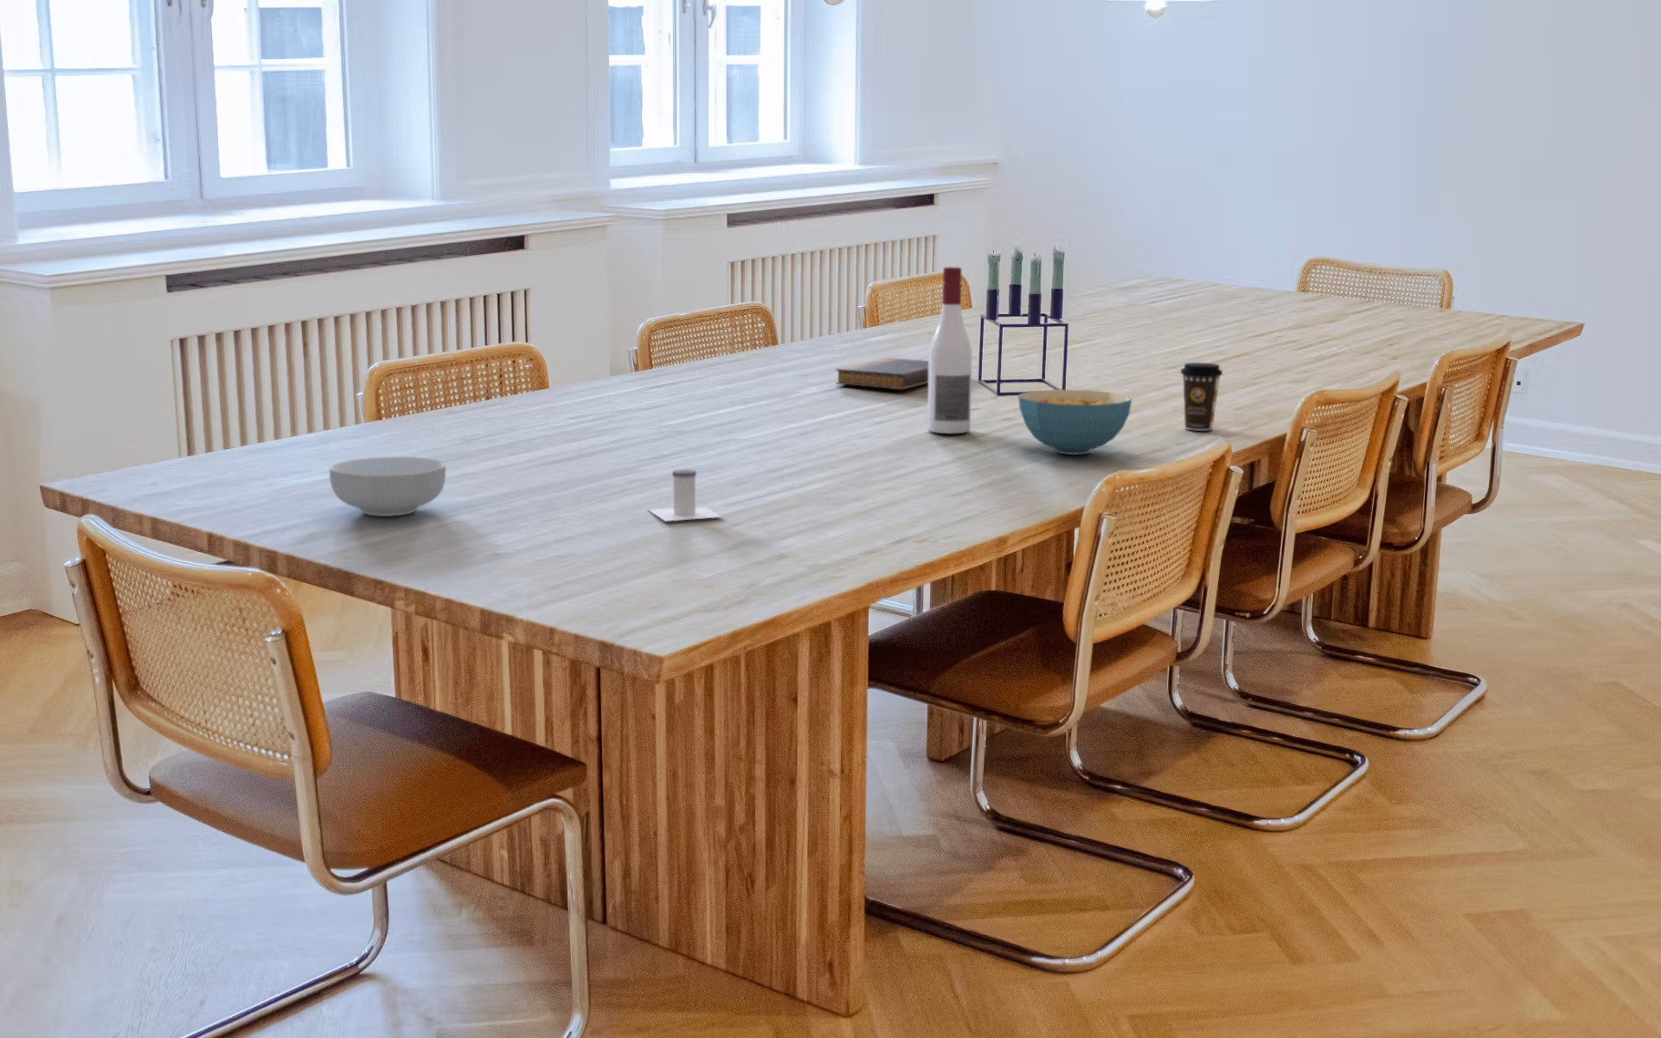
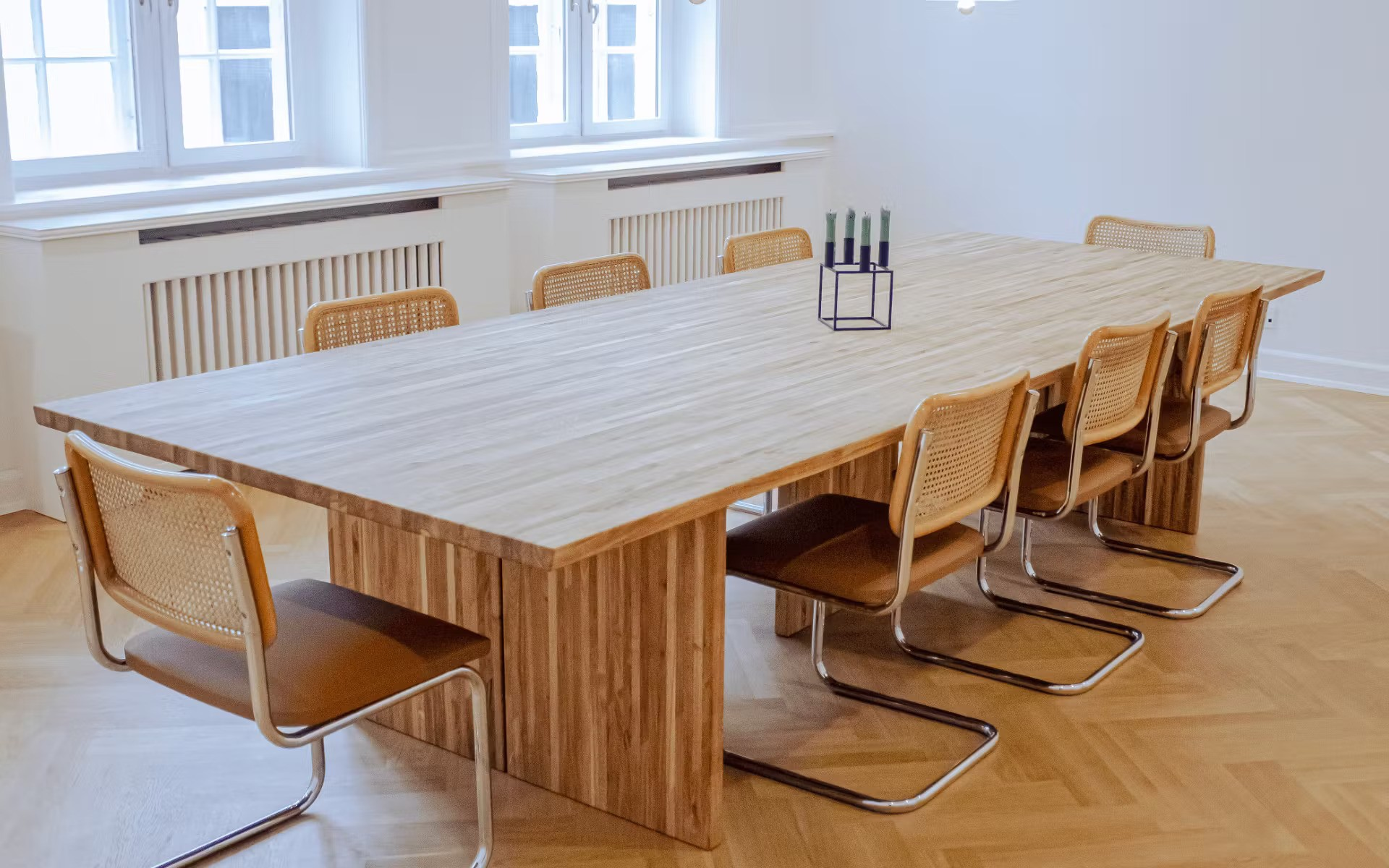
- cereal bowl (1073, 423)
- cereal bowl (389, 488)
- coffee cup (1199, 396)
- salt shaker (684, 493)
- book (896, 373)
- alcohol (949, 349)
